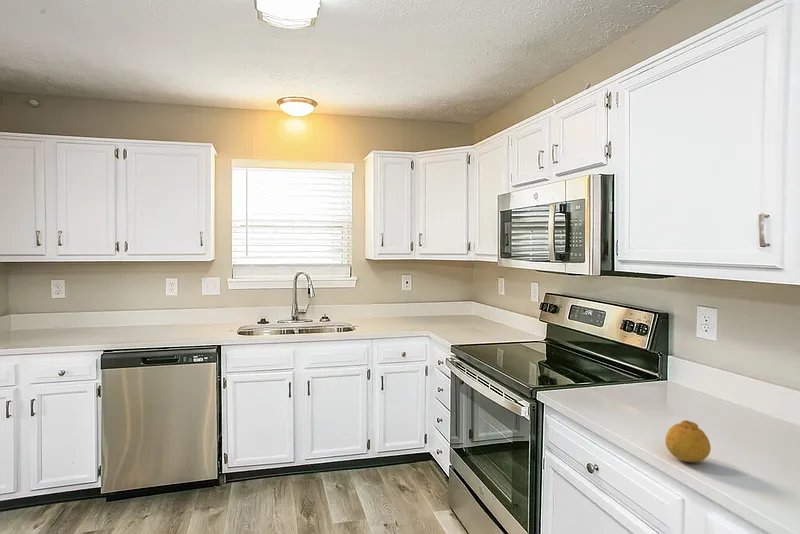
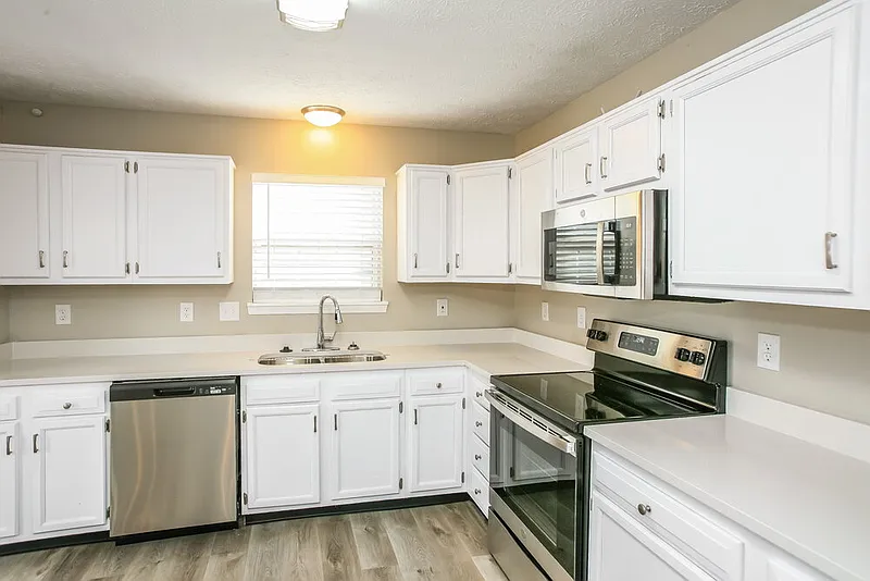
- fruit (687, 440)
